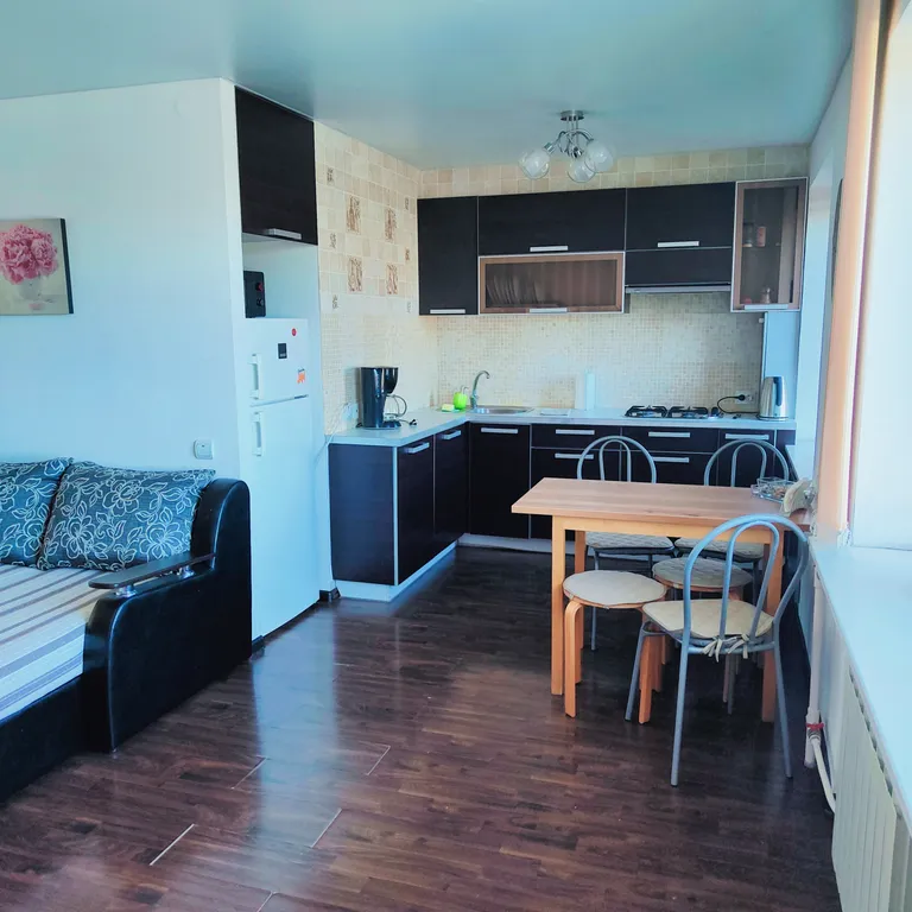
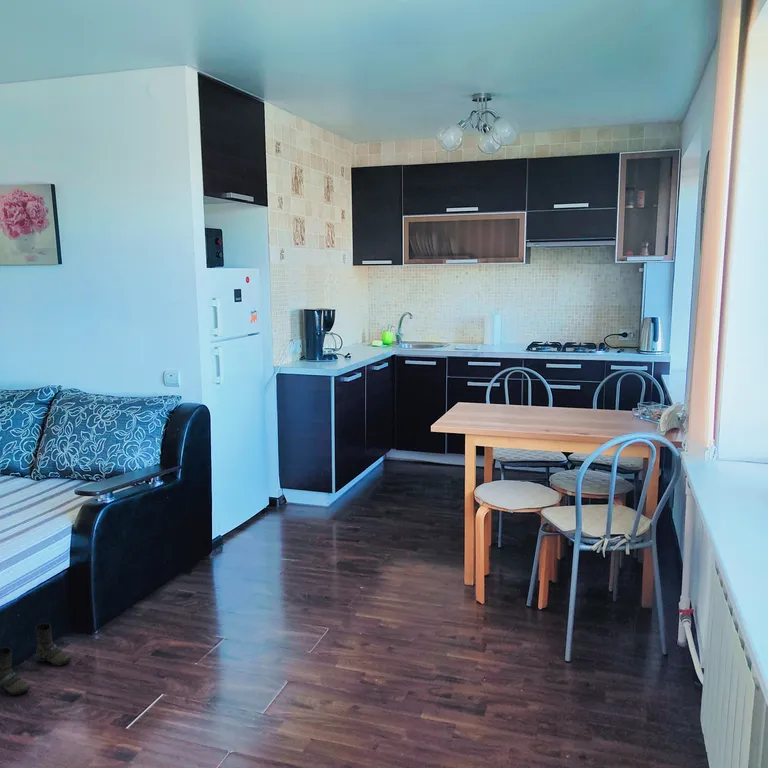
+ boots (37, 657)
